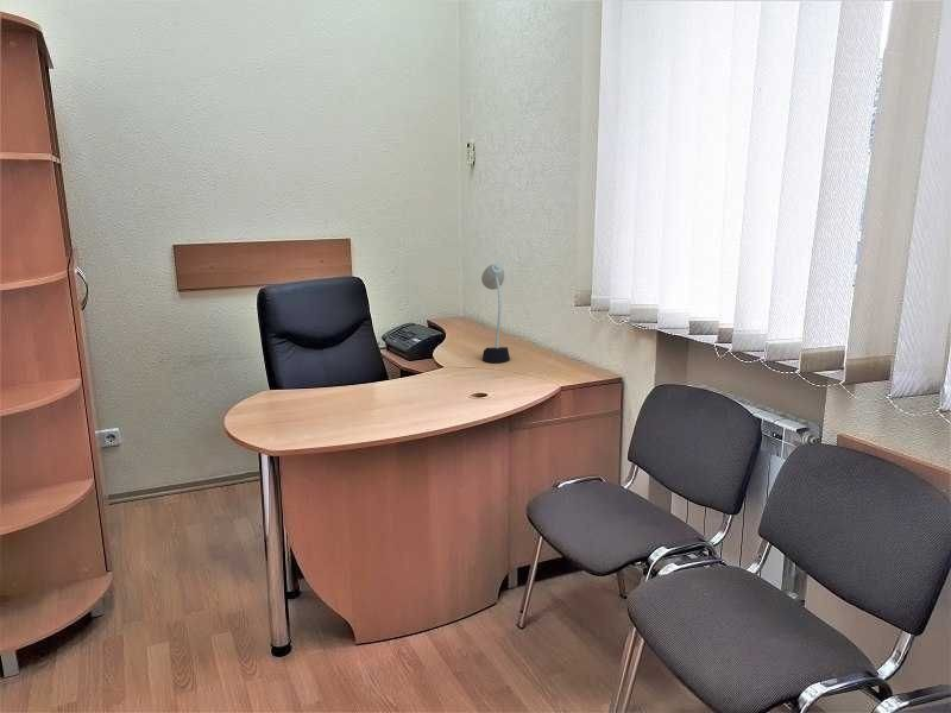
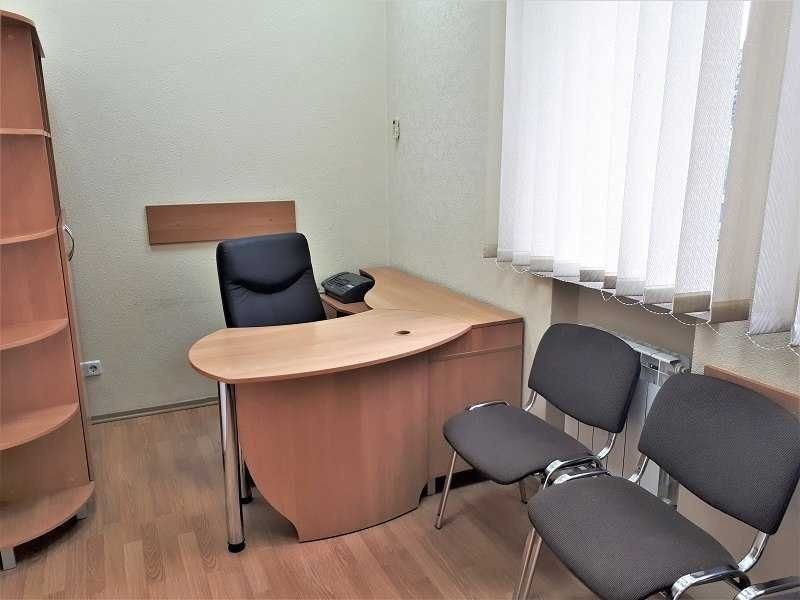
- desk lamp (498, 310)
